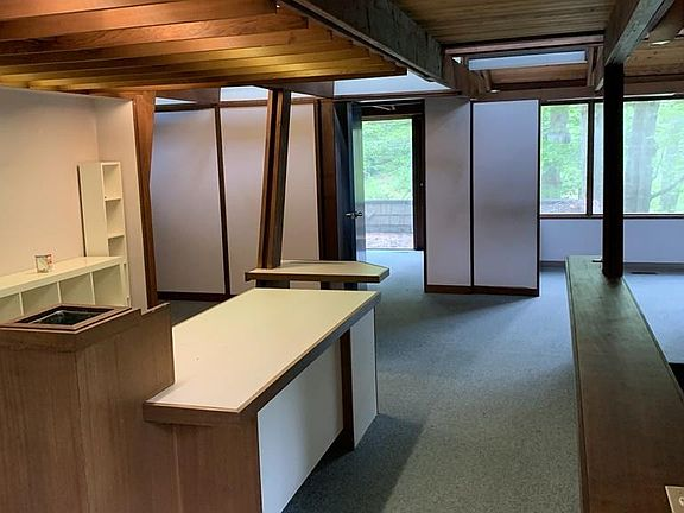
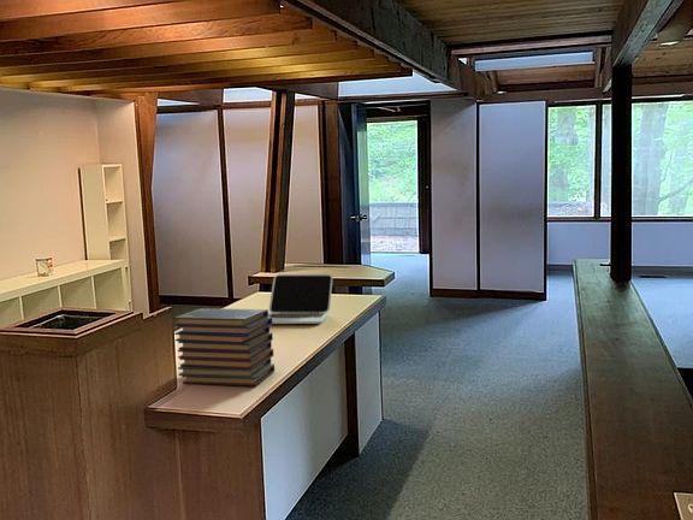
+ book stack (224, 345)
+ laptop (295, 297)
